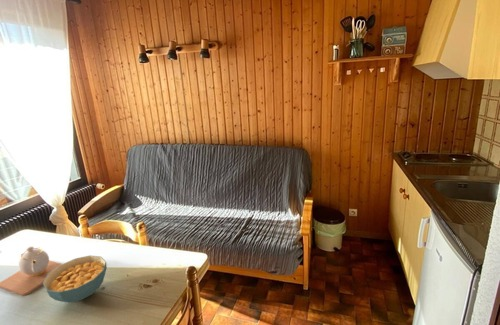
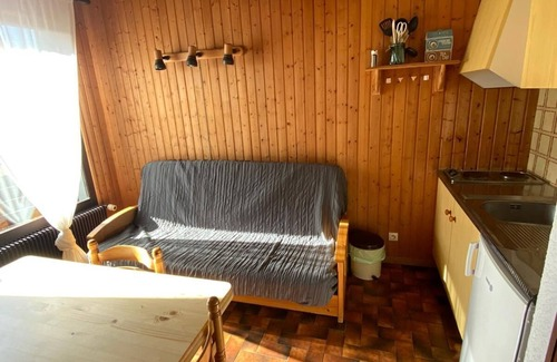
- teapot (29, 263)
- cereal bowl (79, 283)
